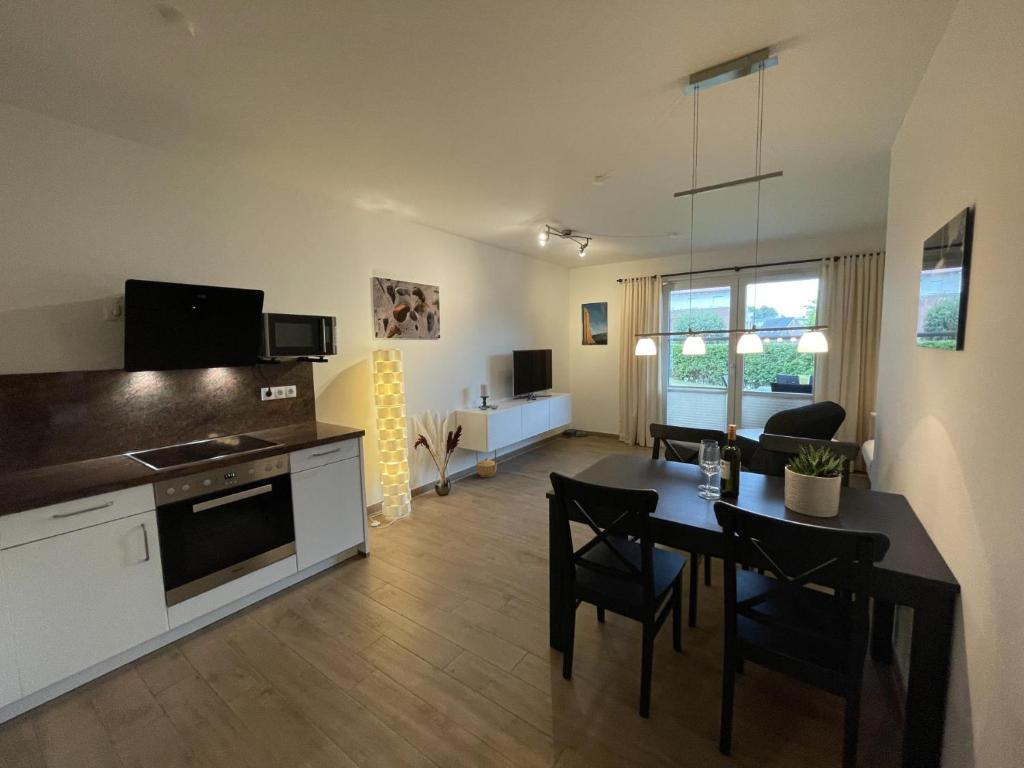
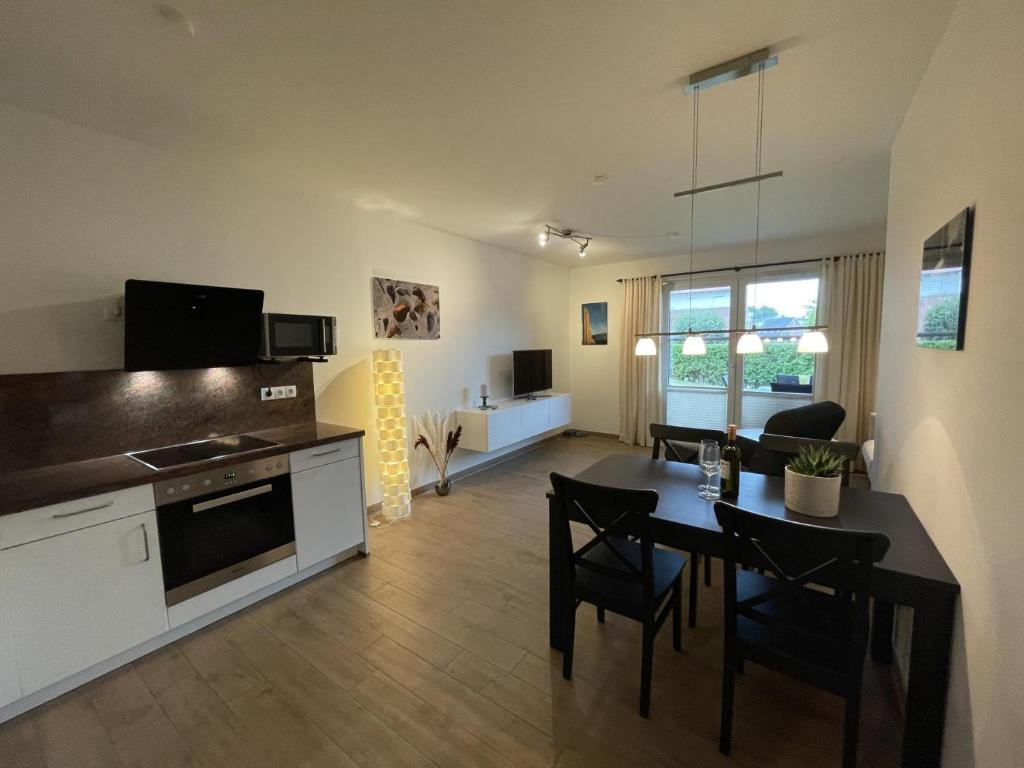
- basket (486, 460)
